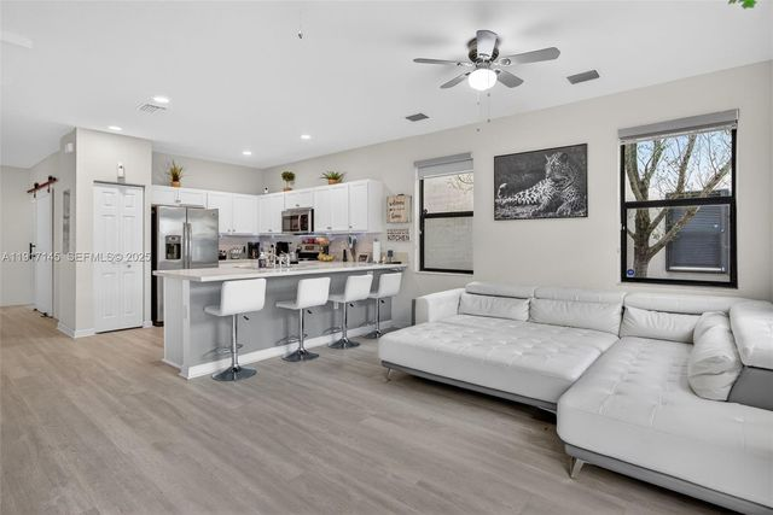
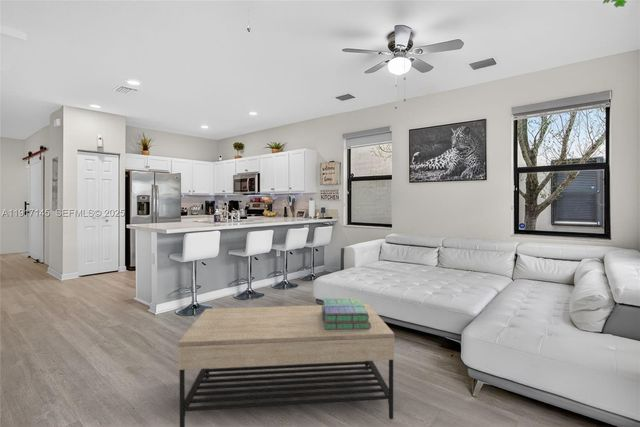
+ stack of books (344, 312)
+ coffee table (289, 358)
